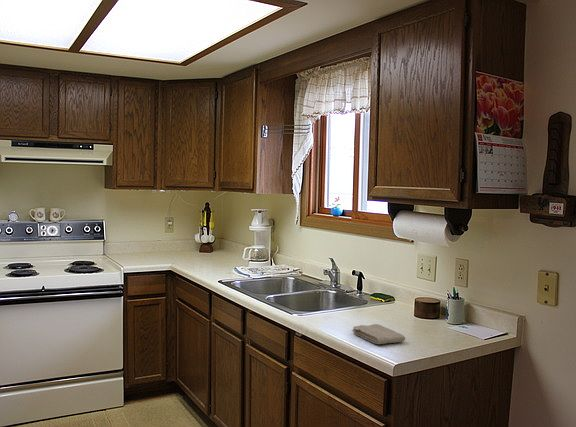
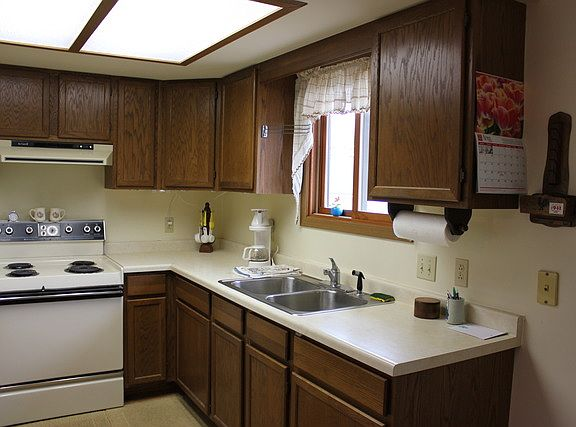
- washcloth (377, 333)
